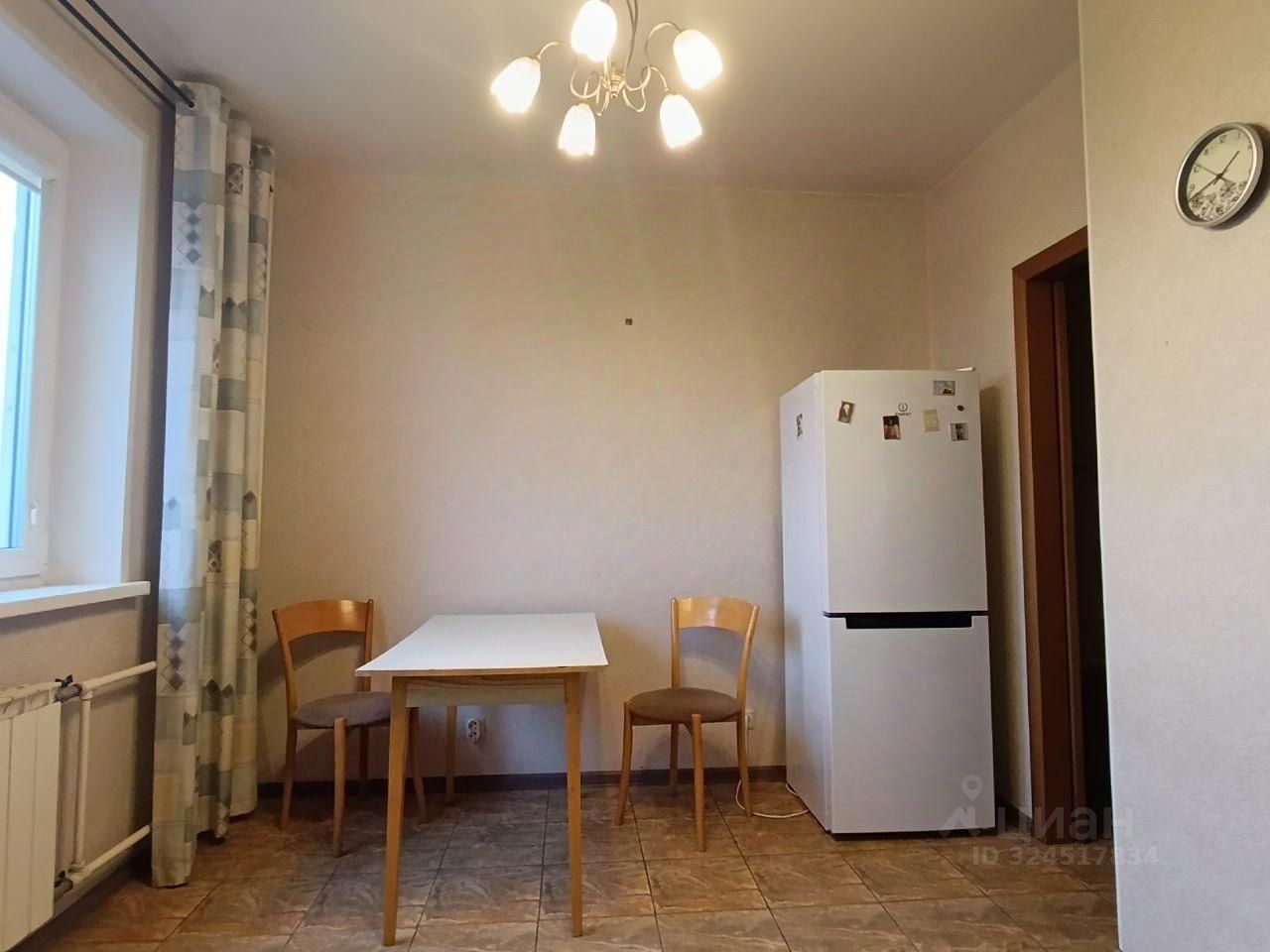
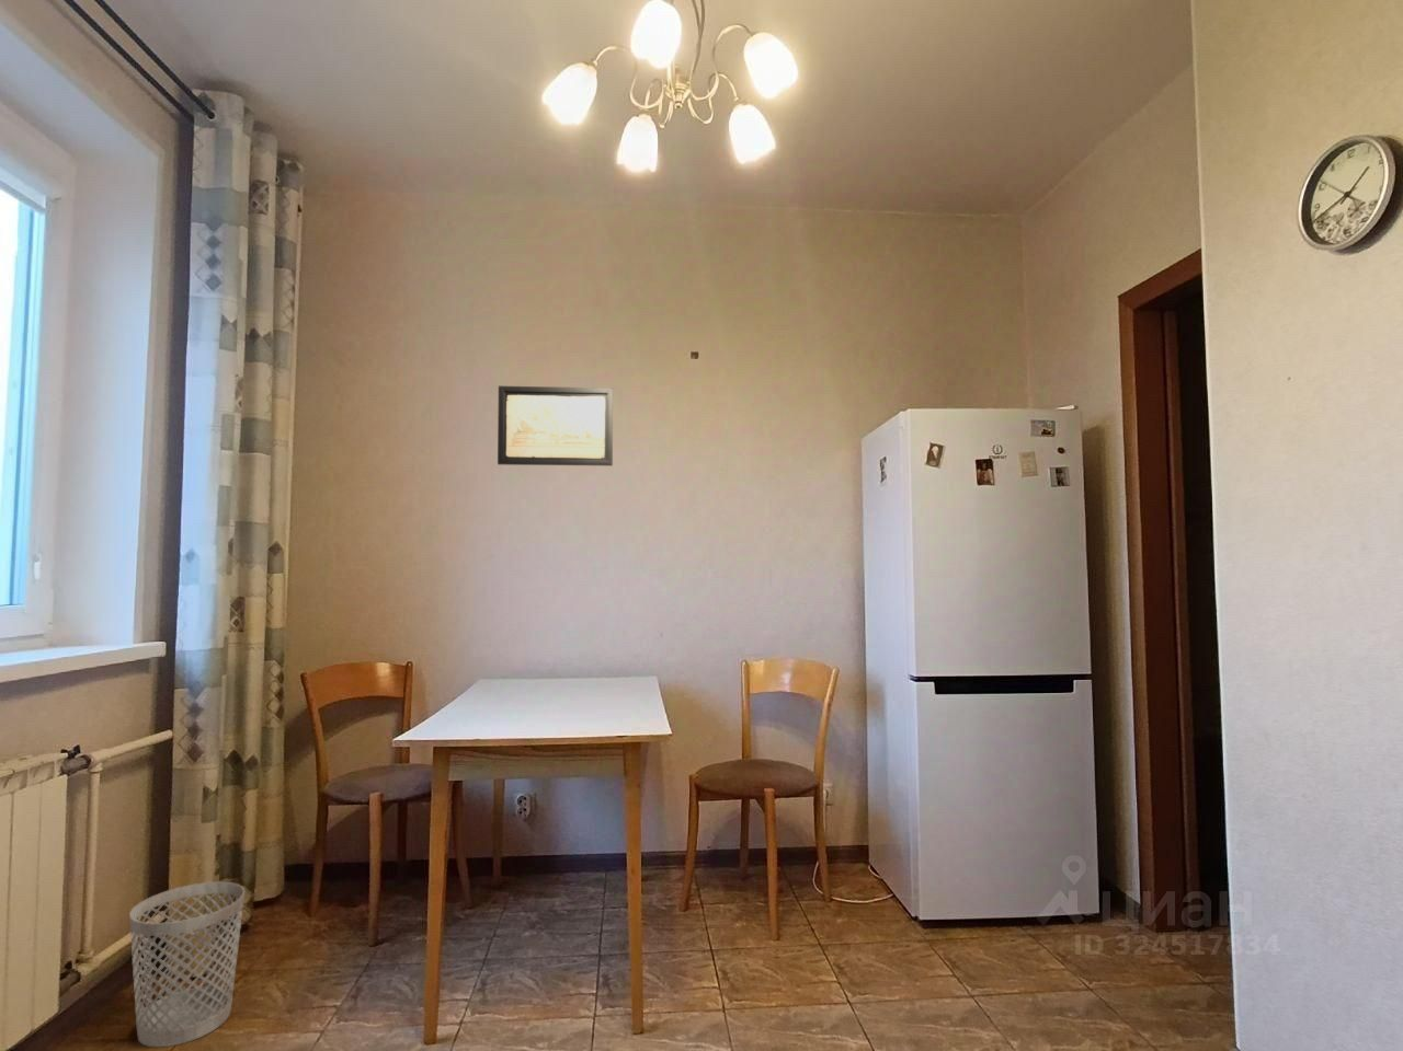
+ wastebasket (187, 964)
+ wall art (556, 426)
